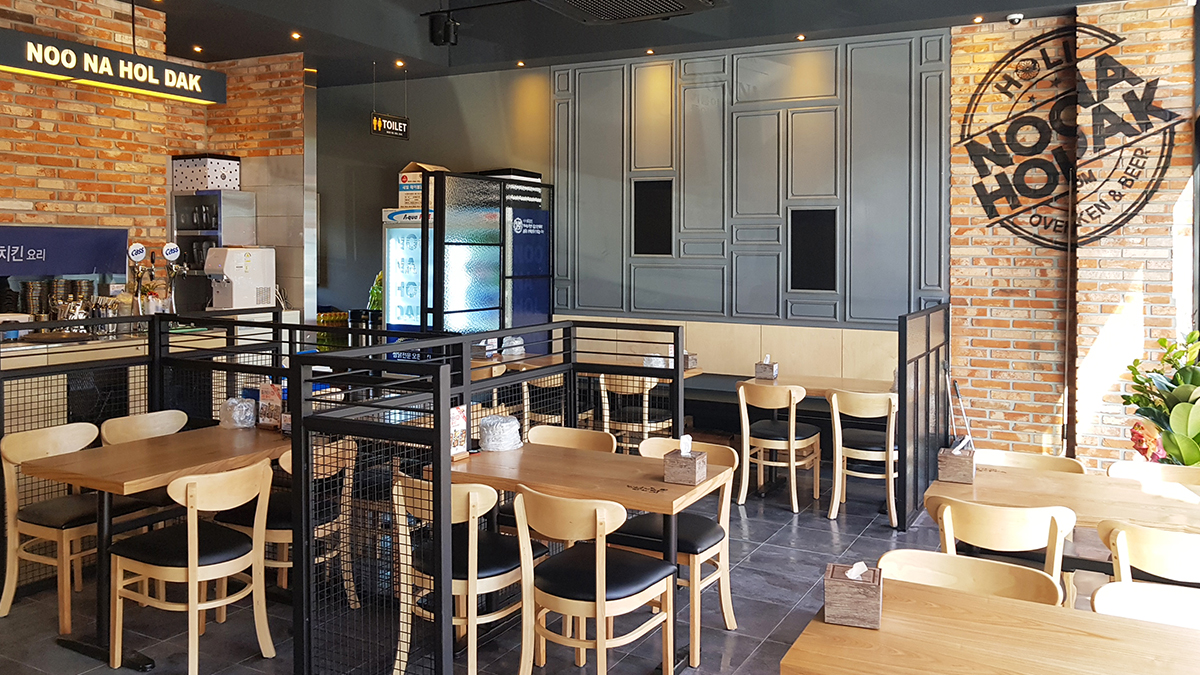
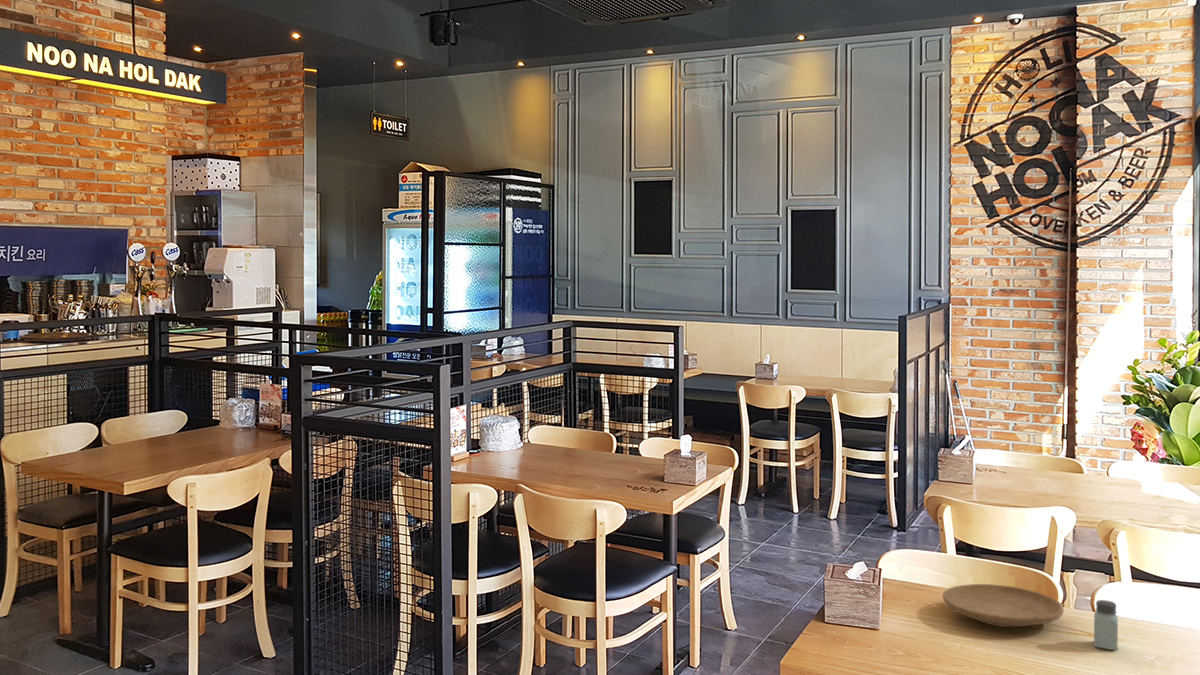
+ plate (1001, 609)
+ saltshaker (1105, 624)
